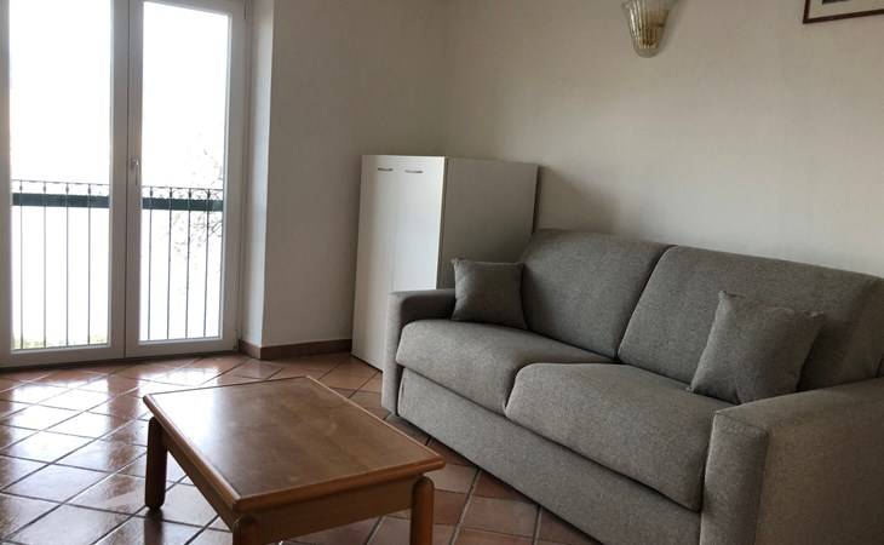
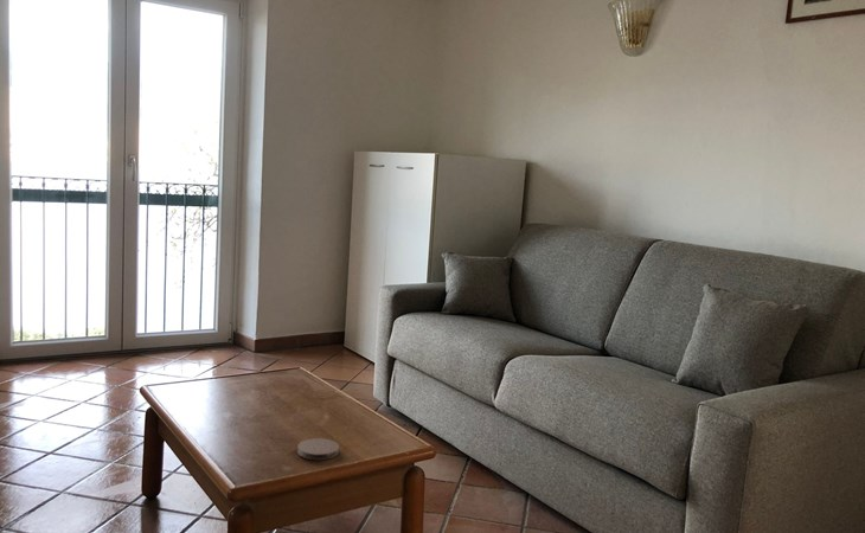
+ coaster (318, 449)
